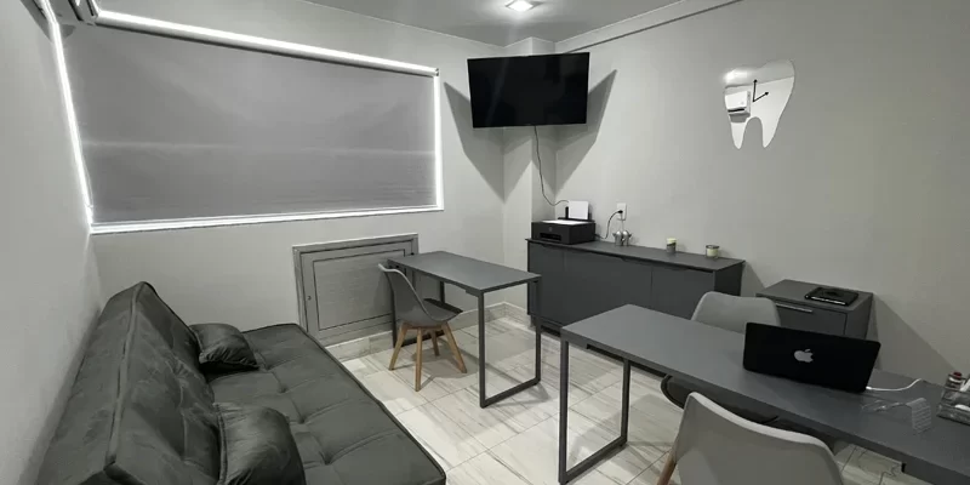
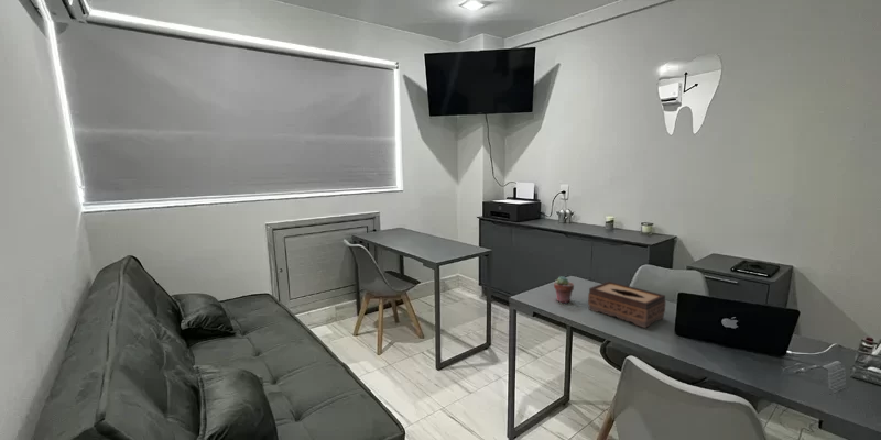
+ tissue box (626, 302)
+ potted succulent (563, 288)
